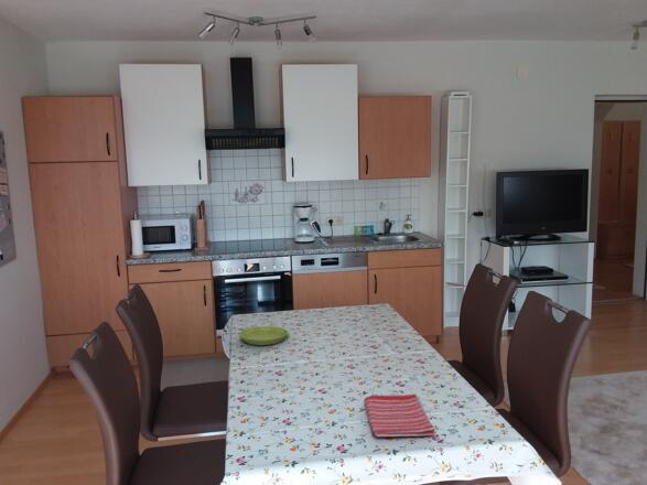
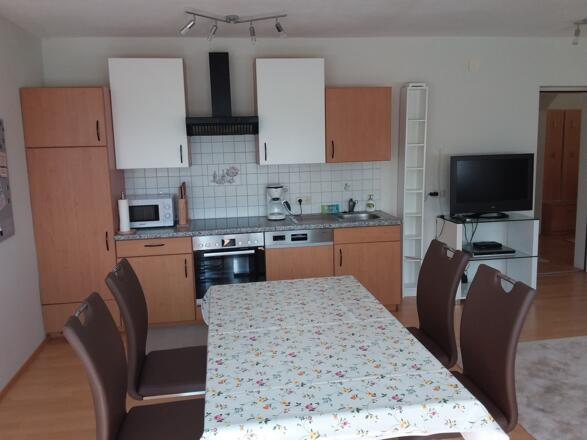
- saucer (263, 336)
- dish towel (397, 413)
